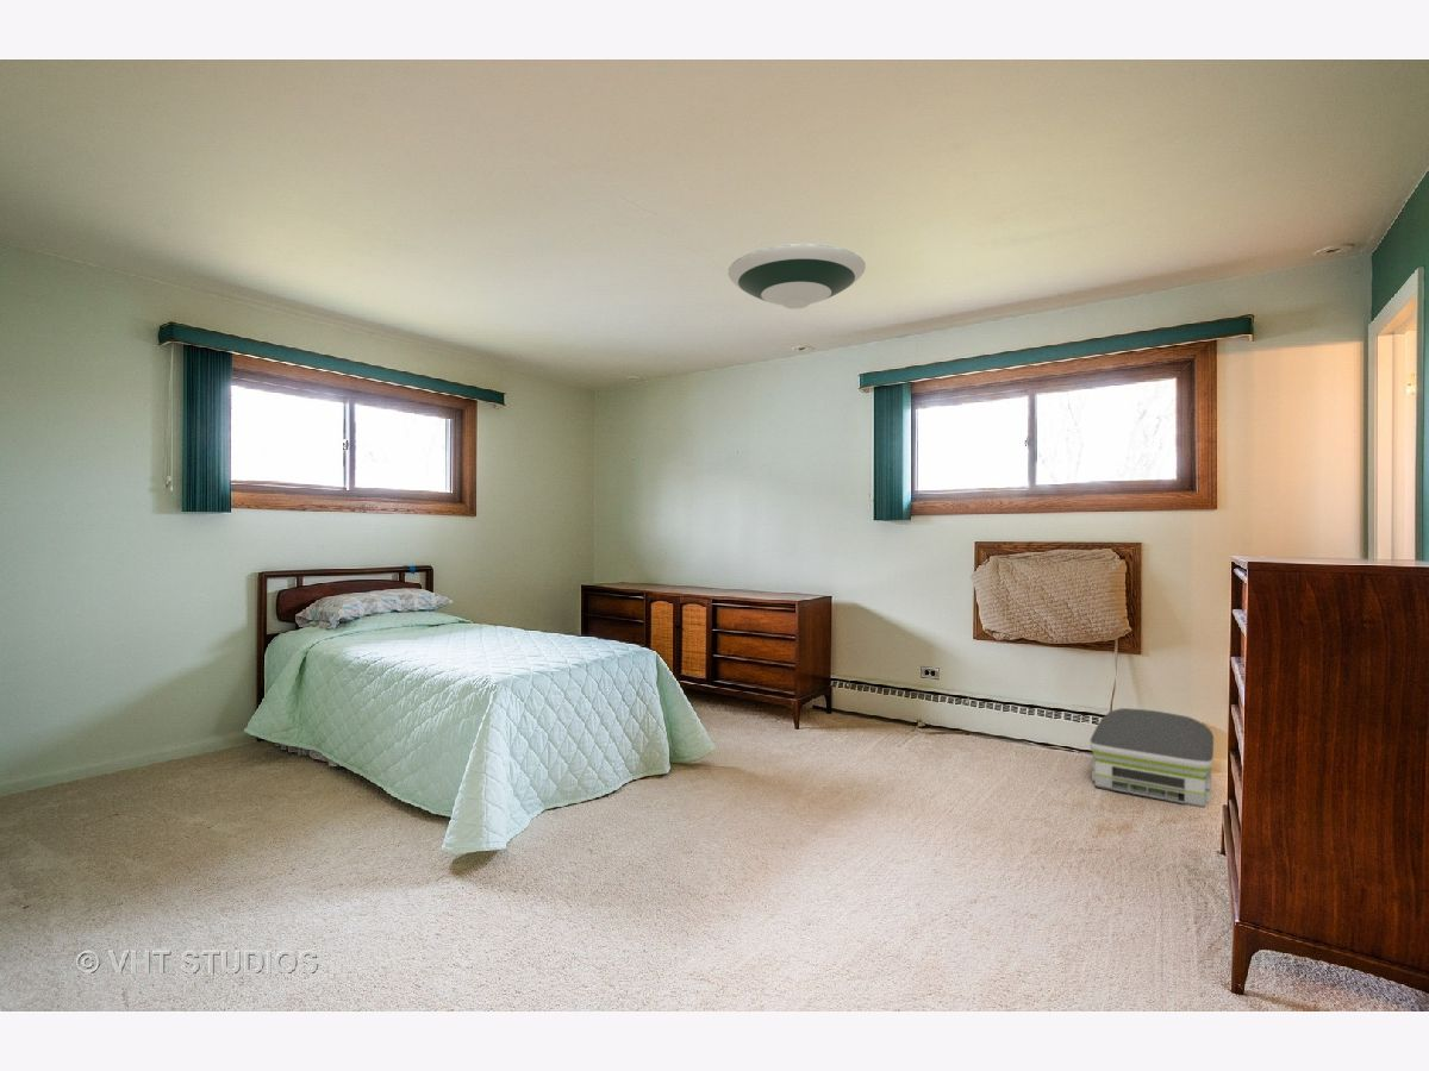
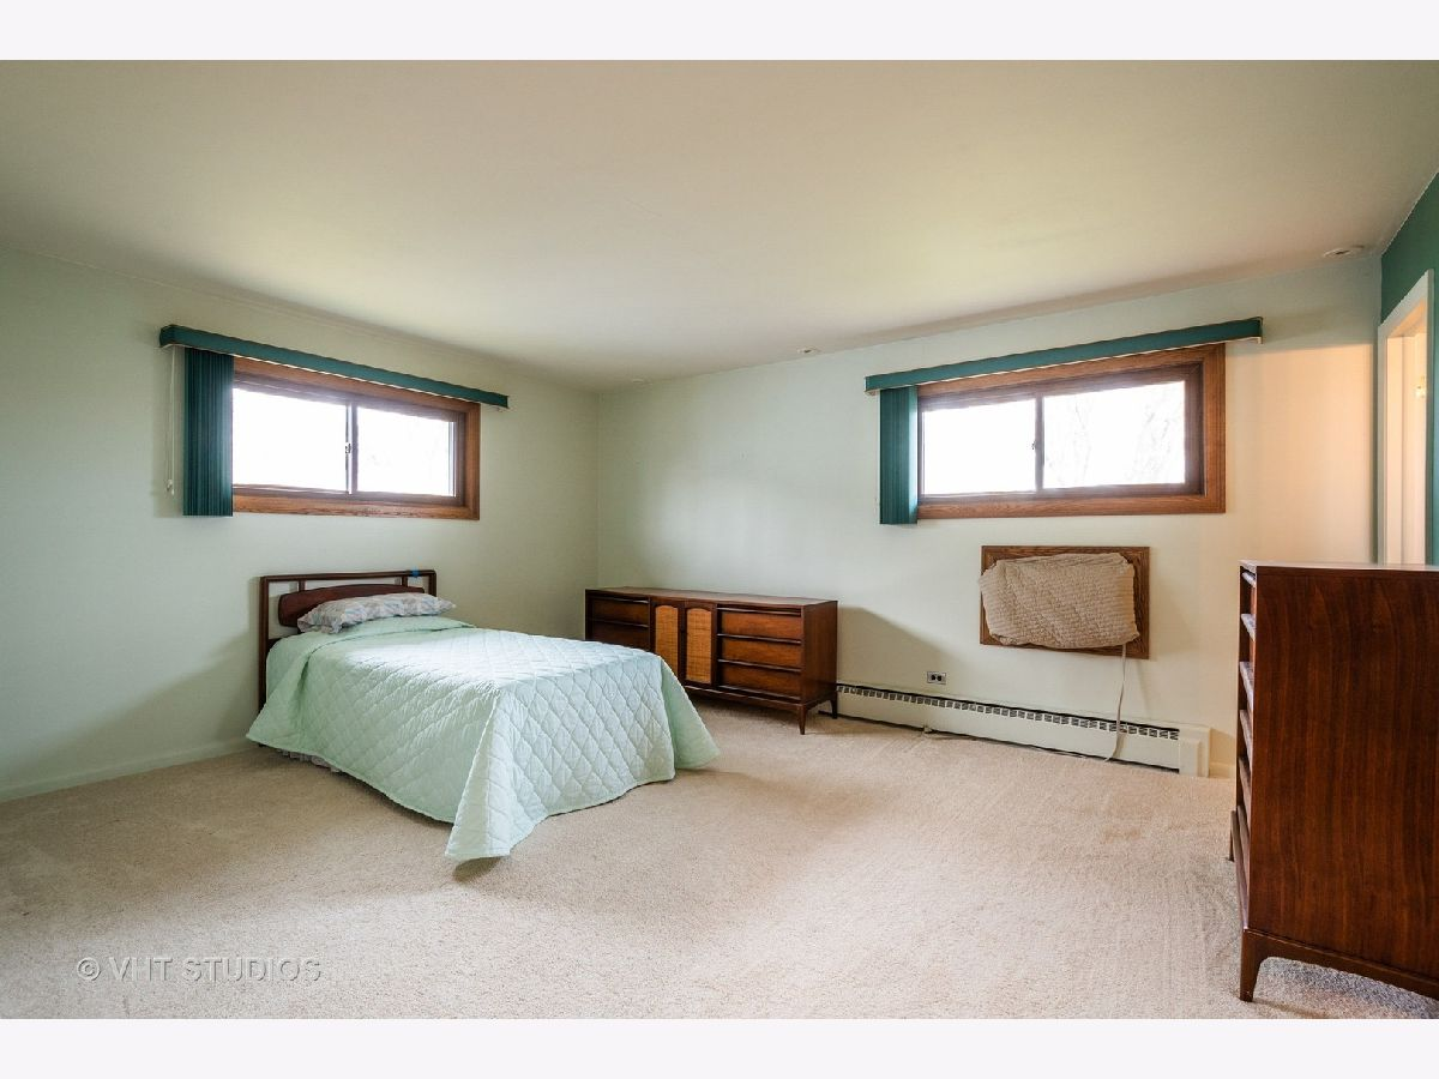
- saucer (795, 288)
- air purifier (1152, 747)
